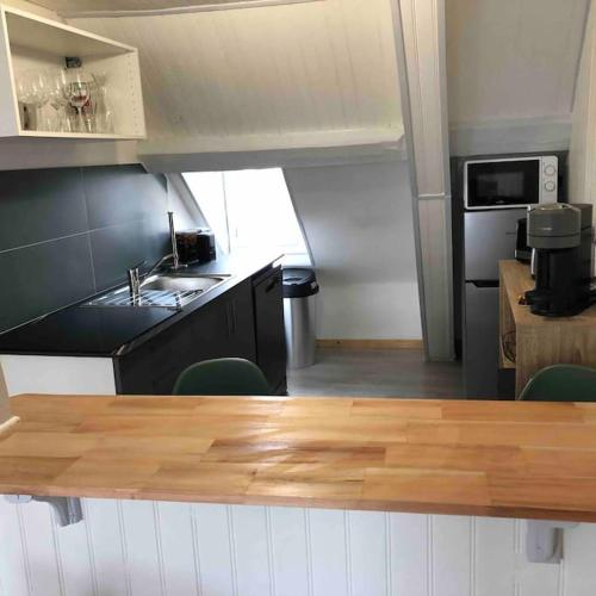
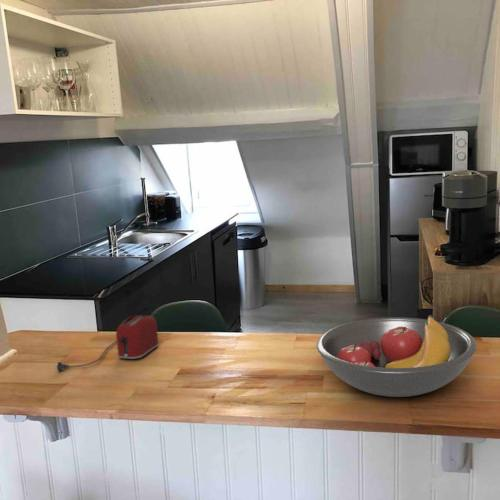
+ toaster (116, 337)
+ fruit bowl (394, 355)
